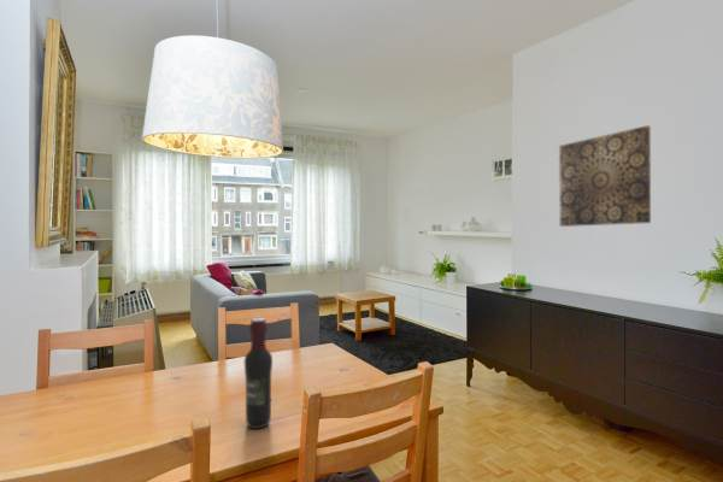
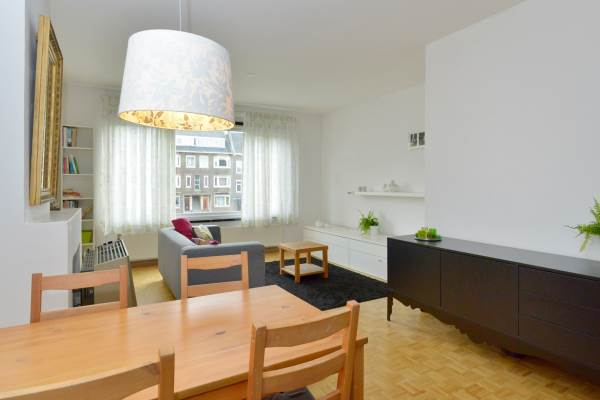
- wine bottle (258, 371)
- wall art (600, 181)
